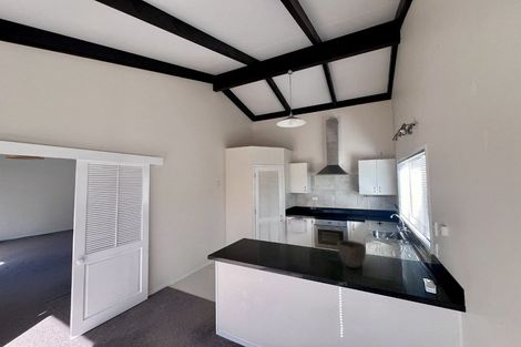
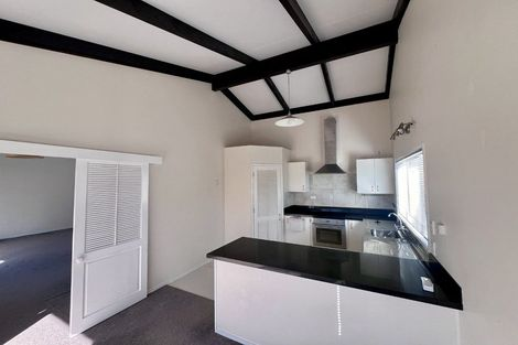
- bowl (351, 254)
